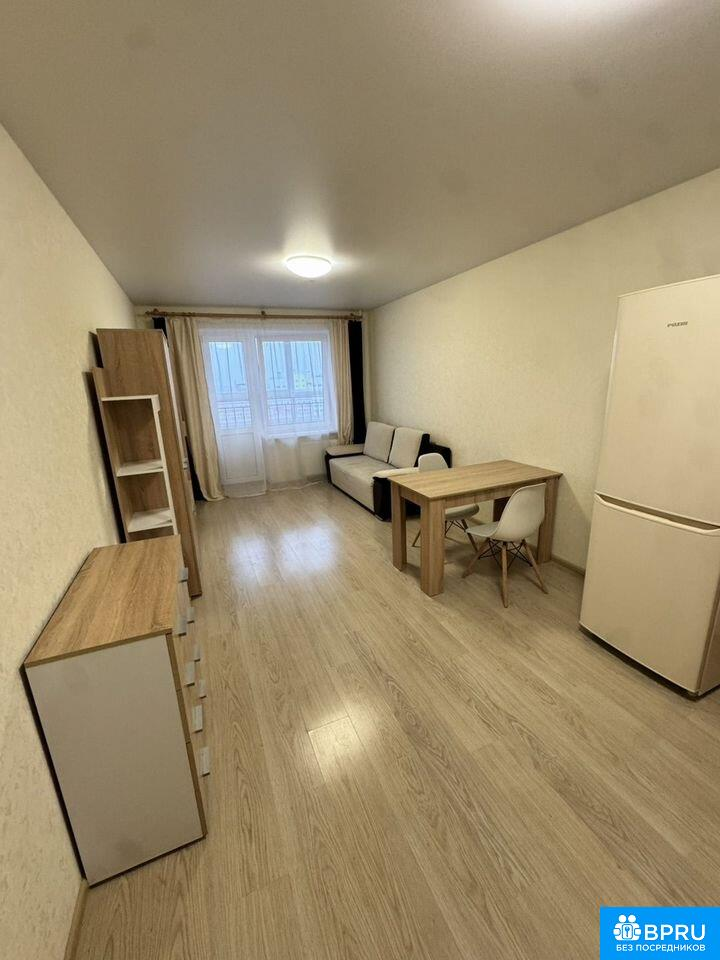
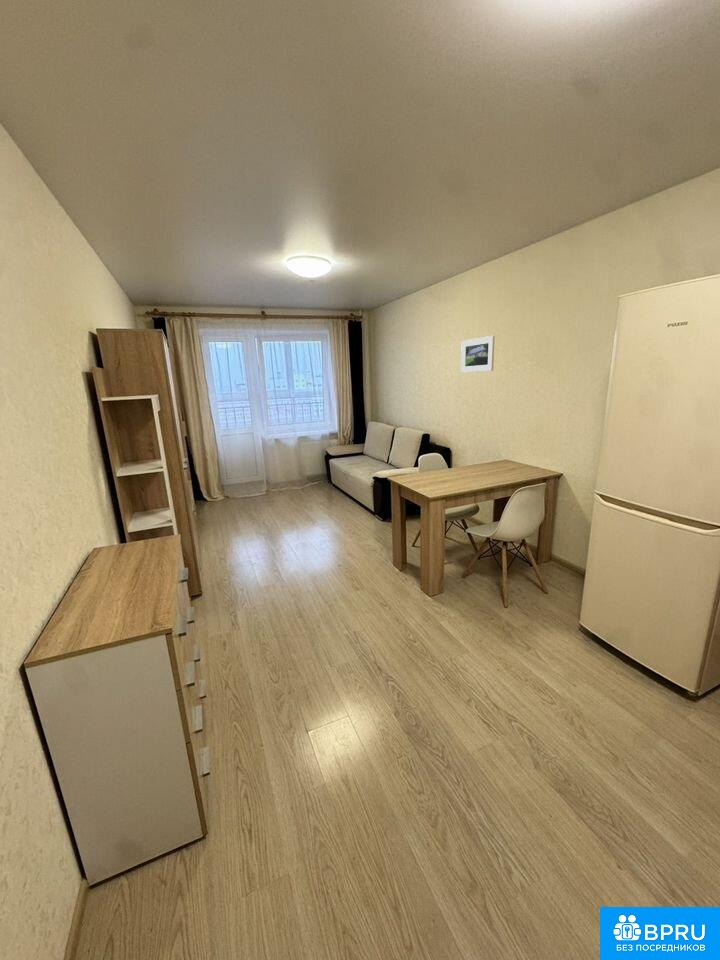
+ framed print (476, 355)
